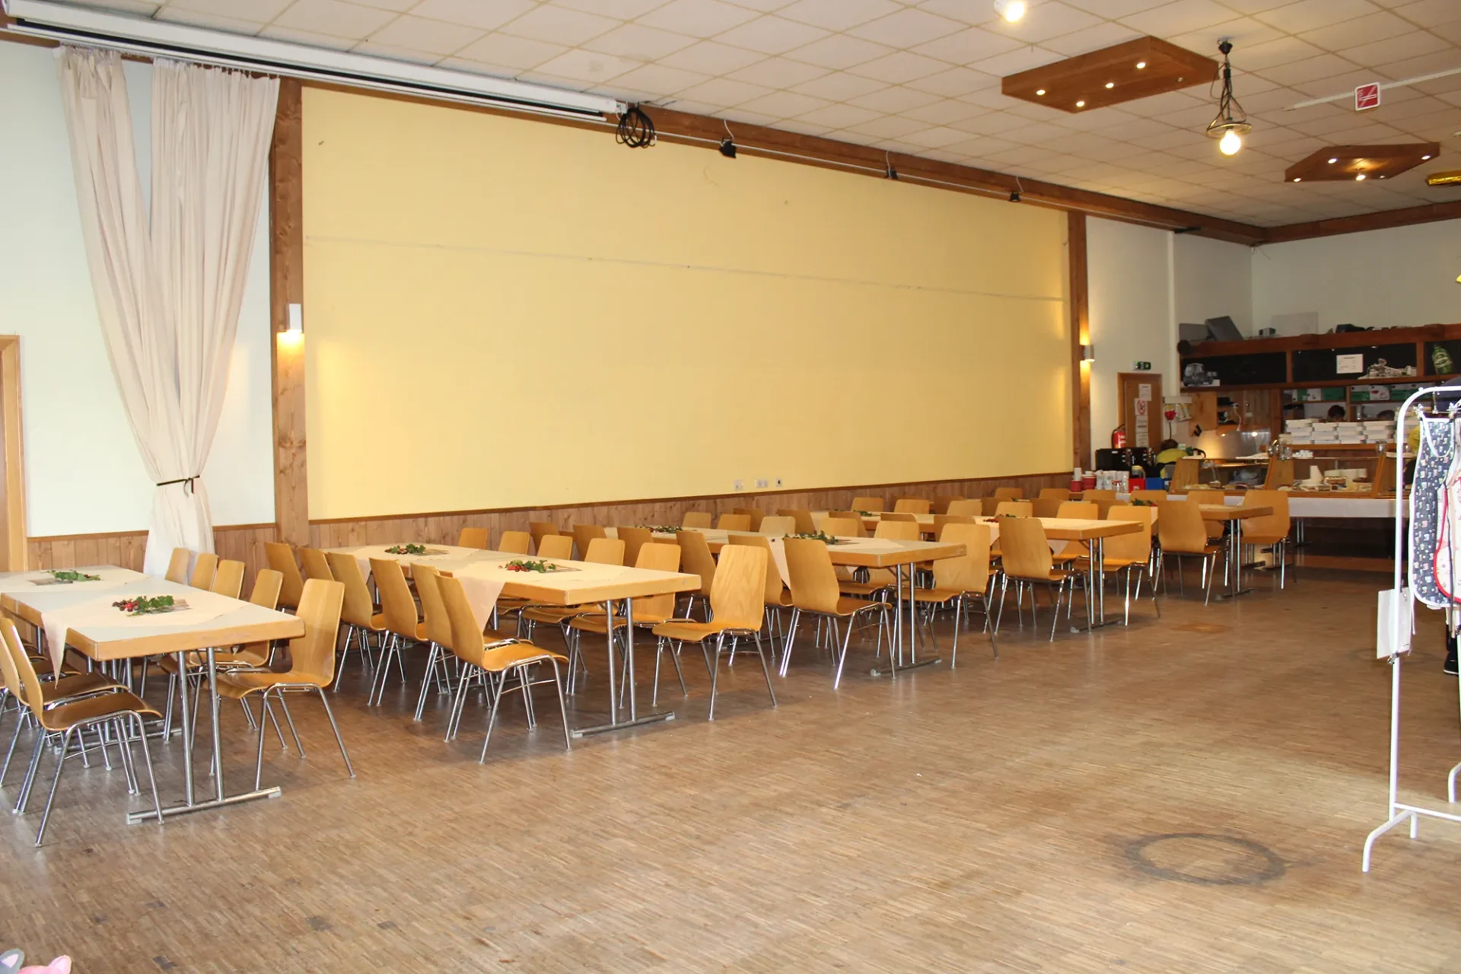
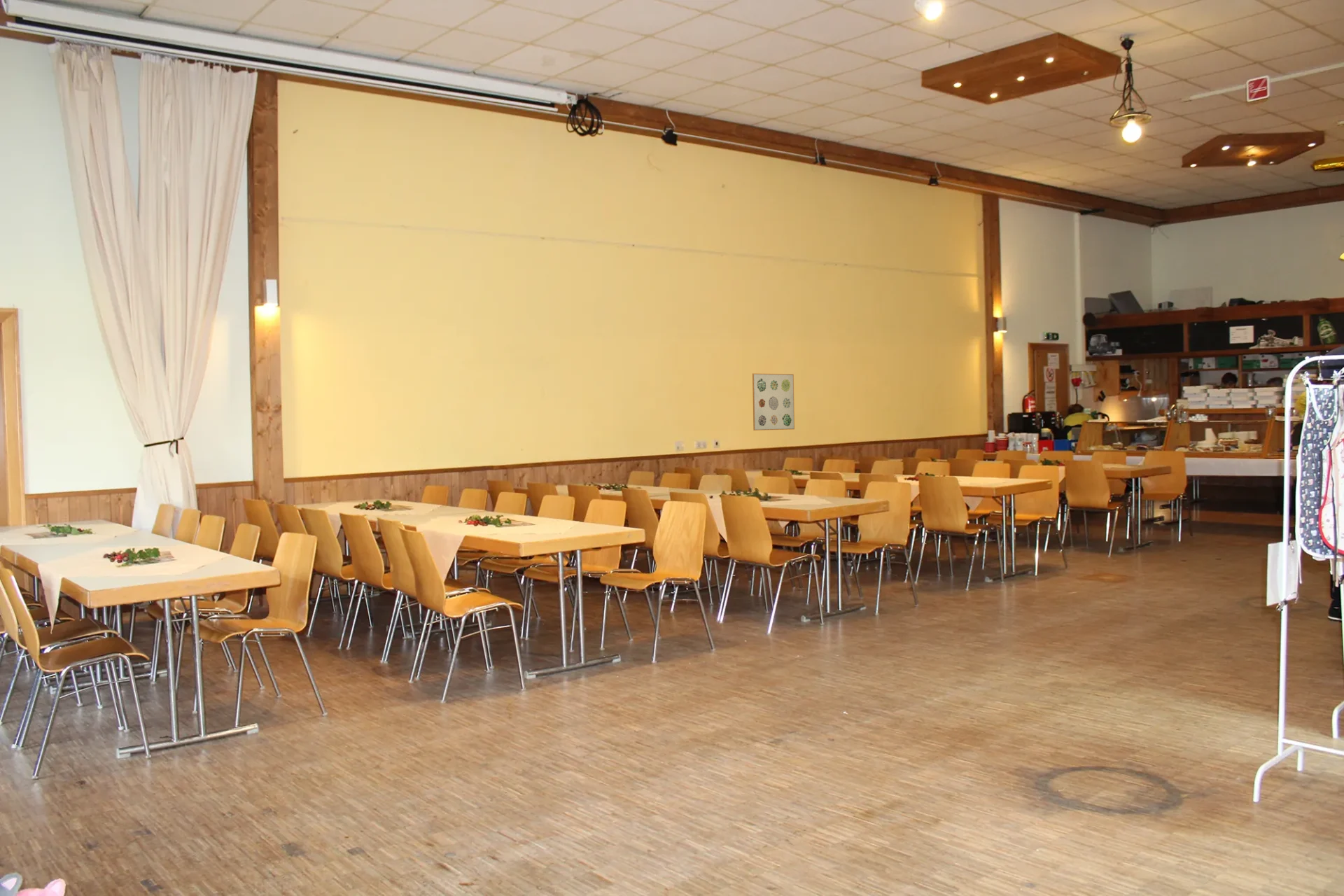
+ wall art (774, 402)
